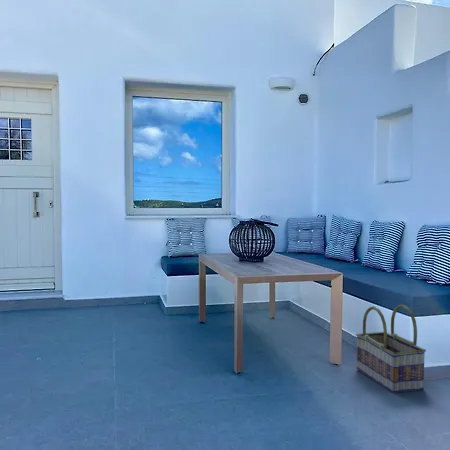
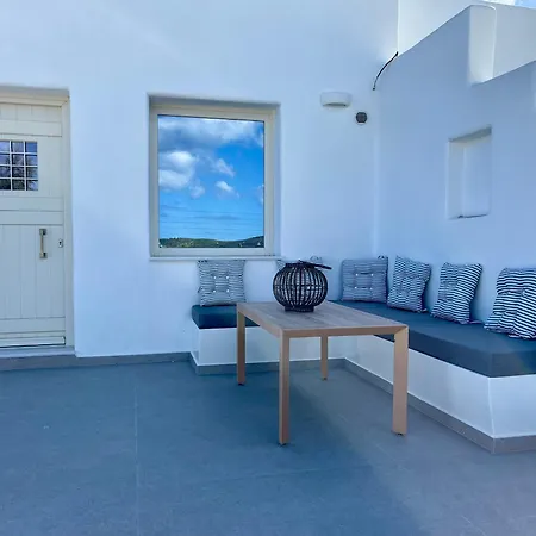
- basket (389, 342)
